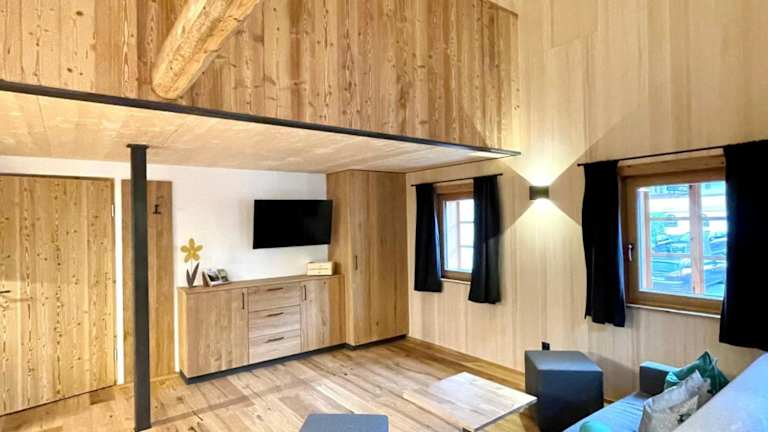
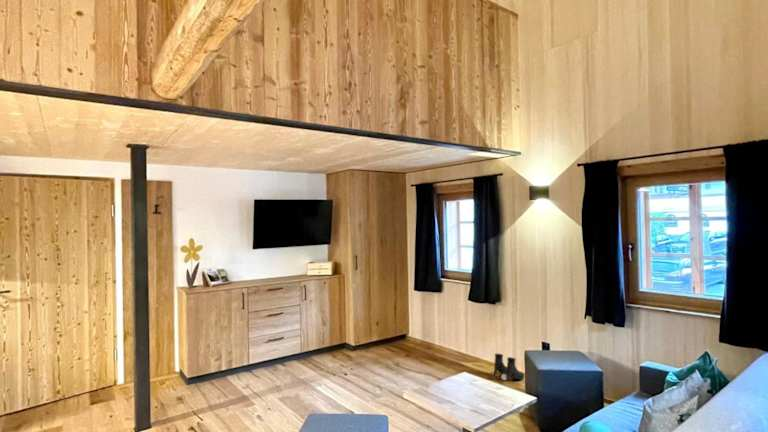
+ boots (508, 365)
